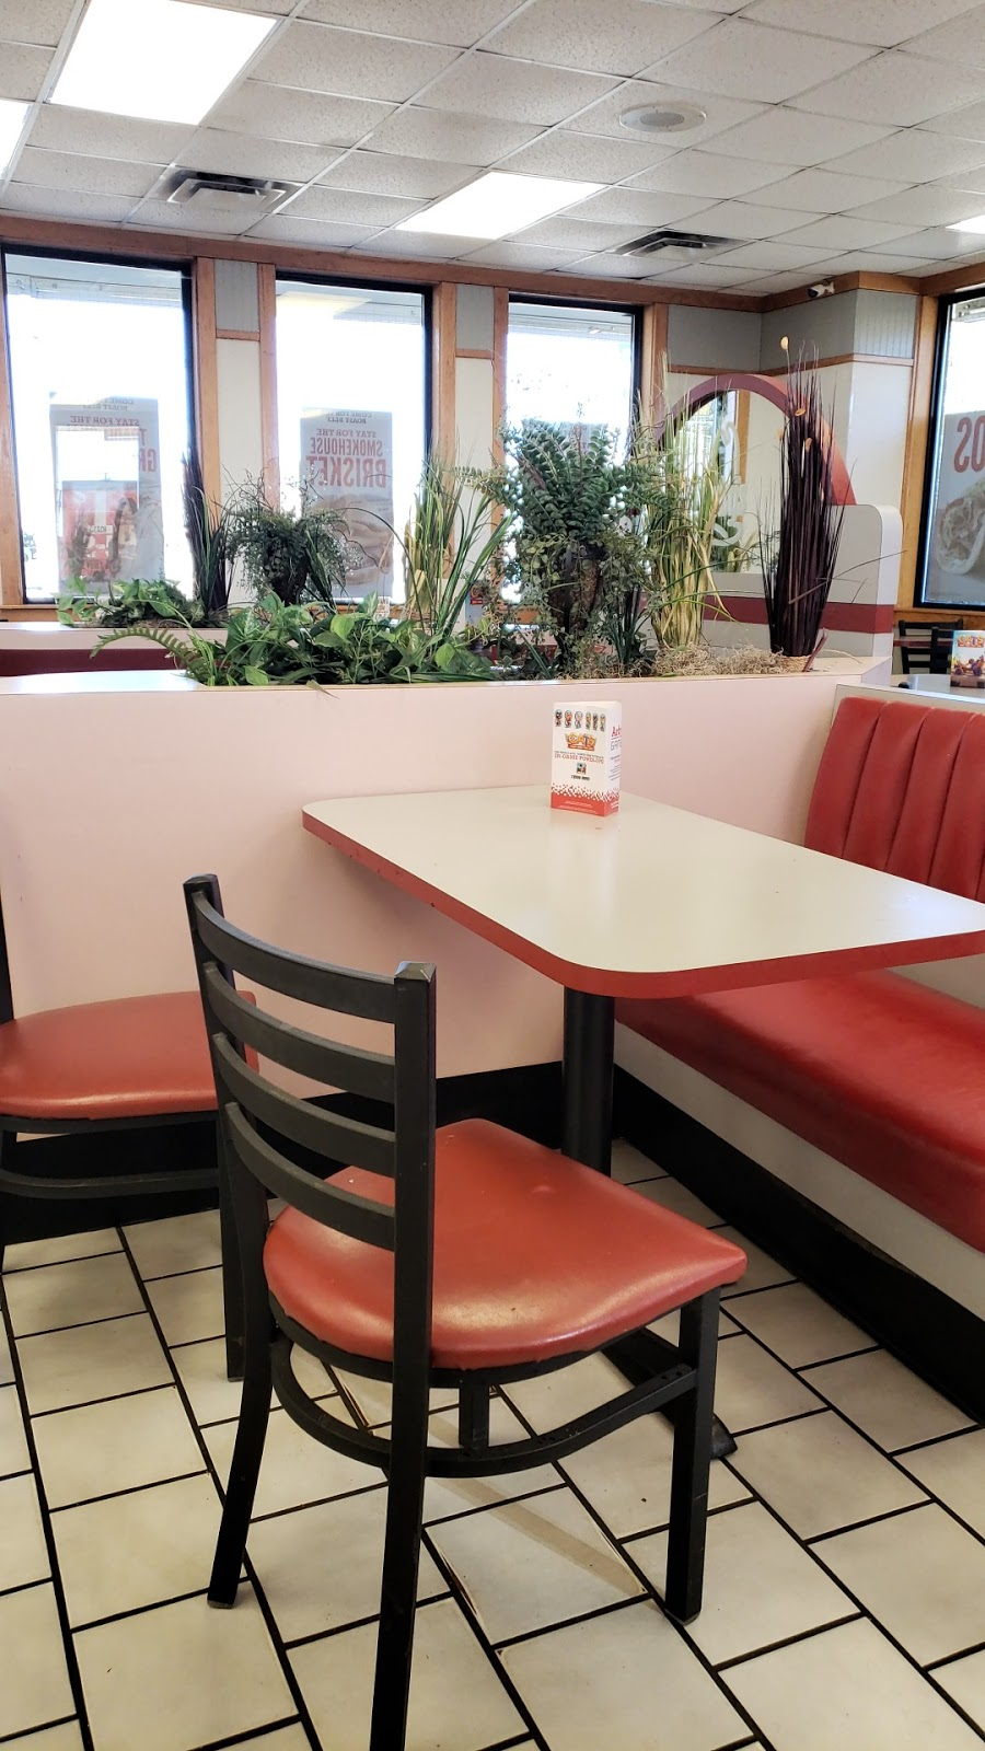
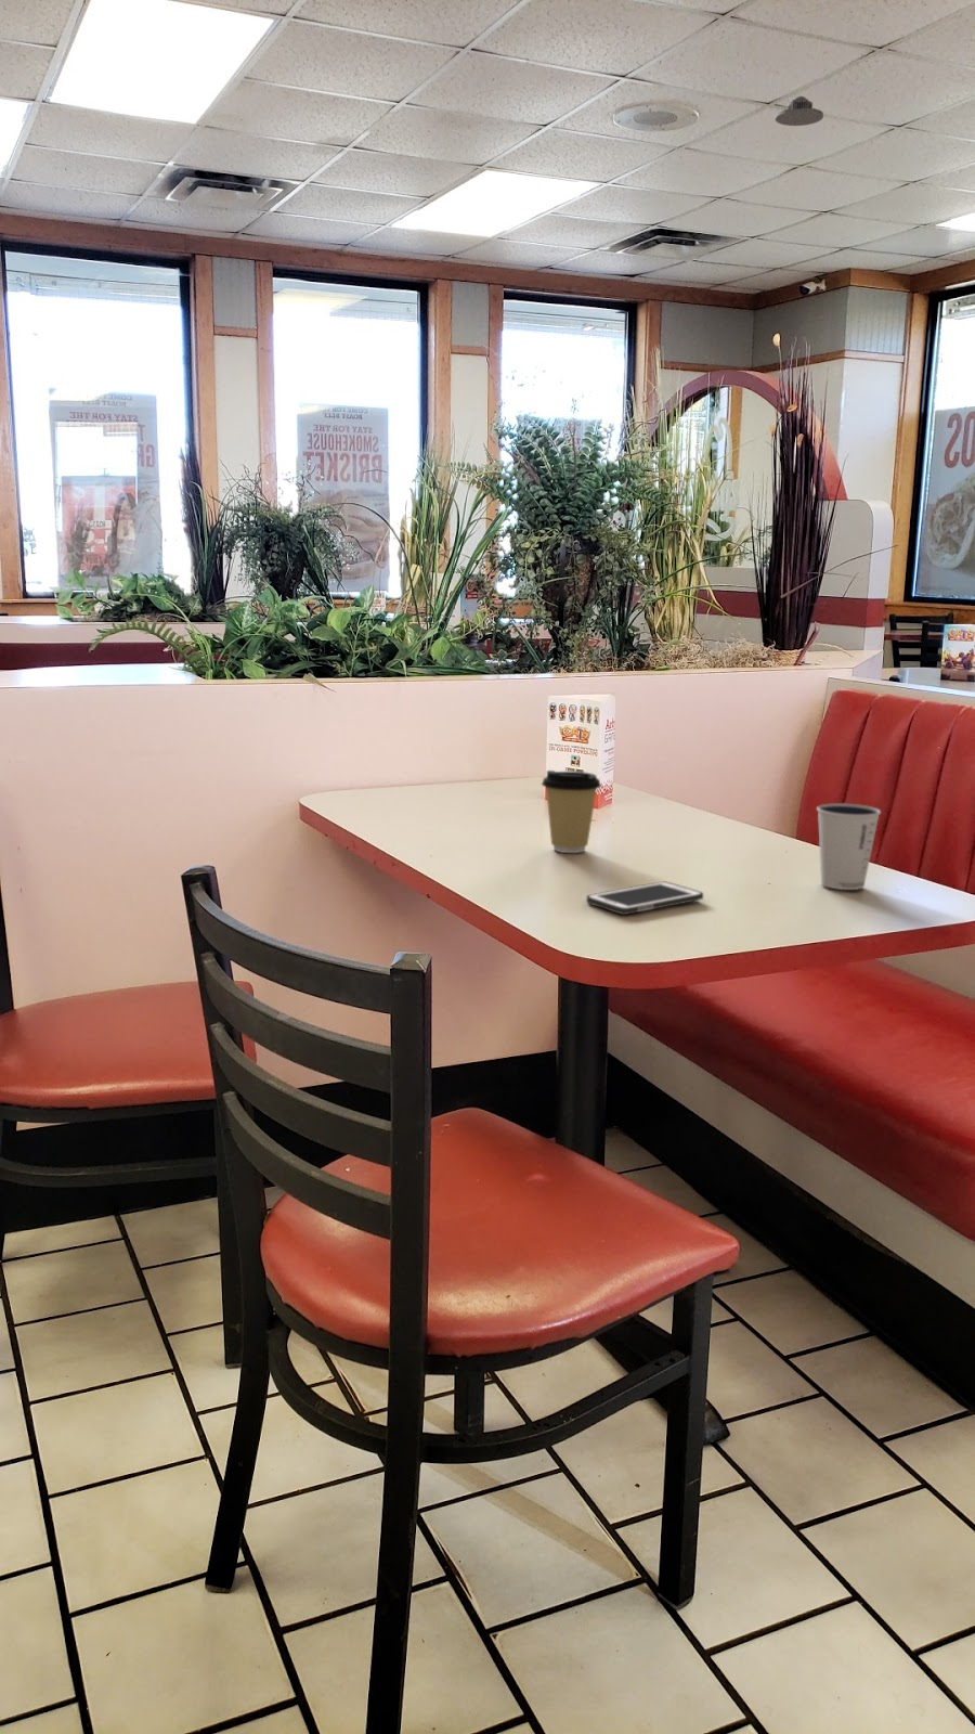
+ dixie cup (845, 848)
+ cell phone (644, 897)
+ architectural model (800, 106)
+ coffee cup (570, 811)
